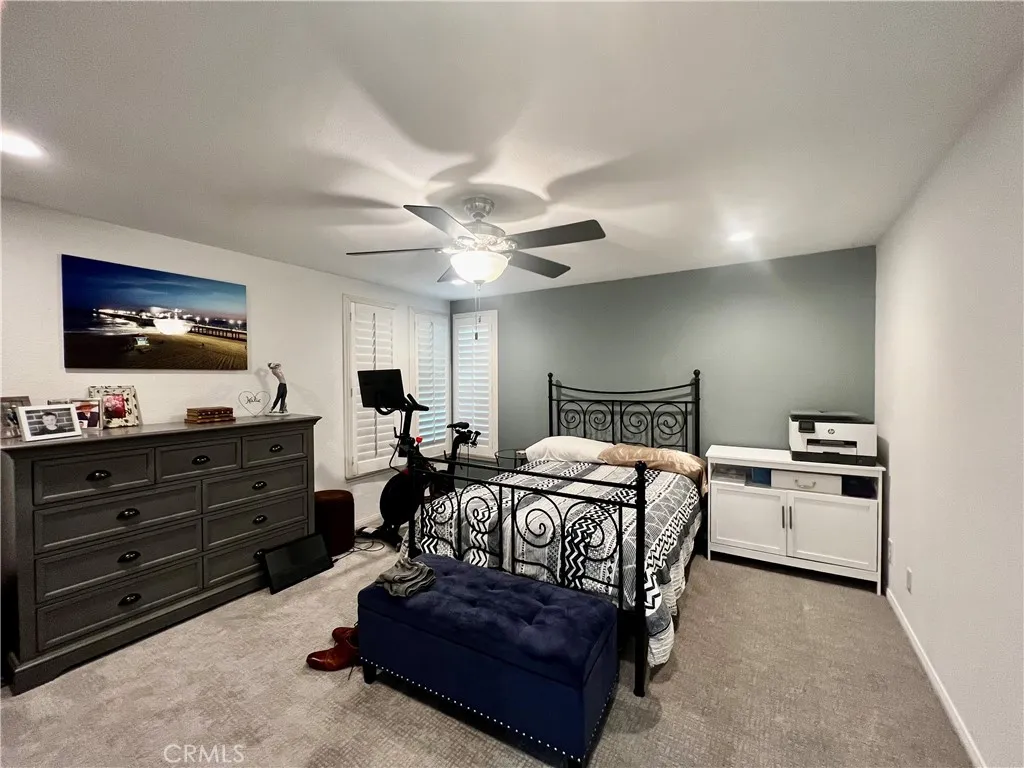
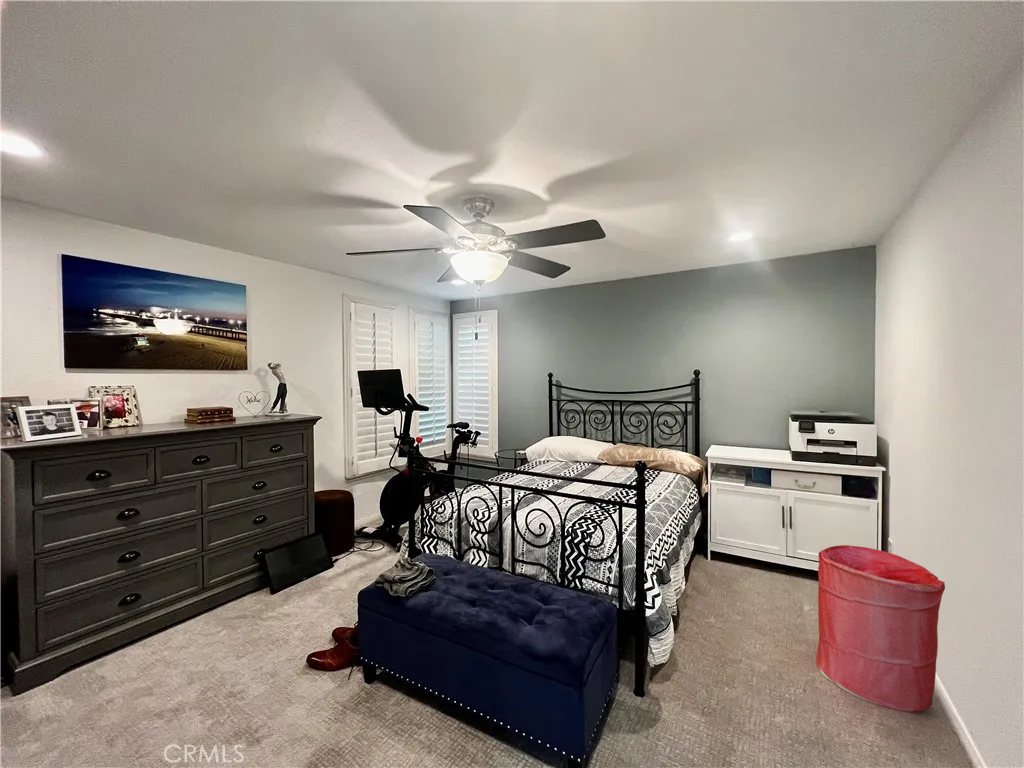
+ laundry hamper (875, 619)
